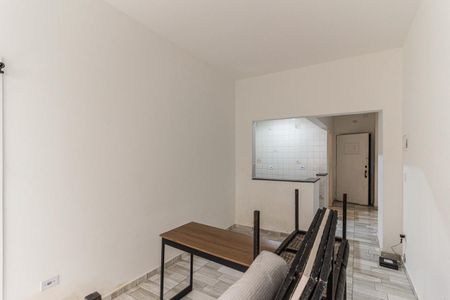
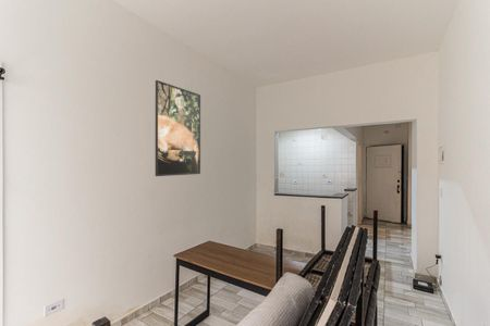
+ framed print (180, 131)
